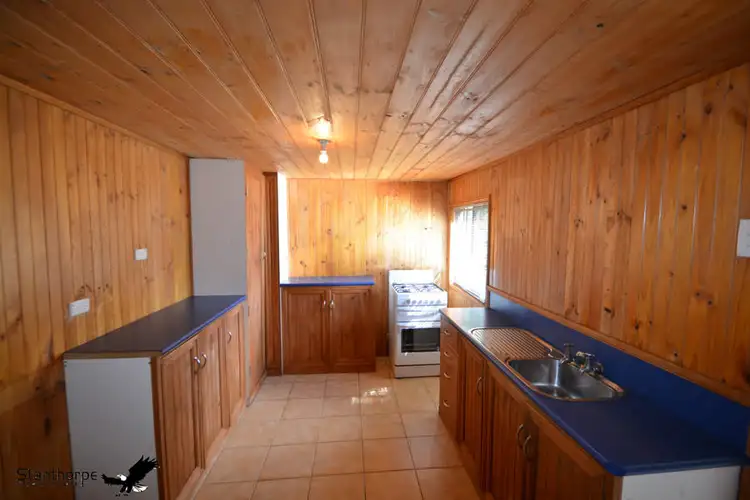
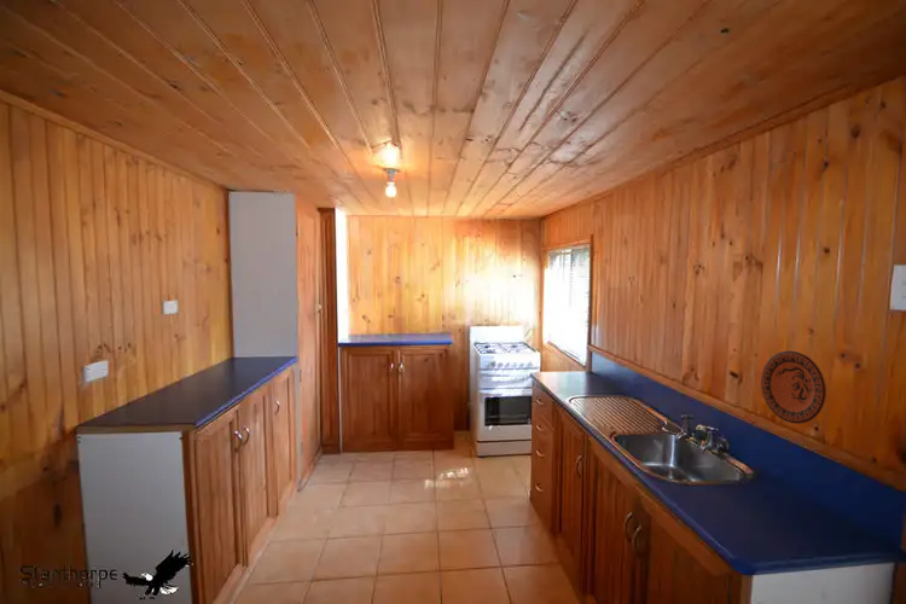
+ decorative plate (791, 387)
